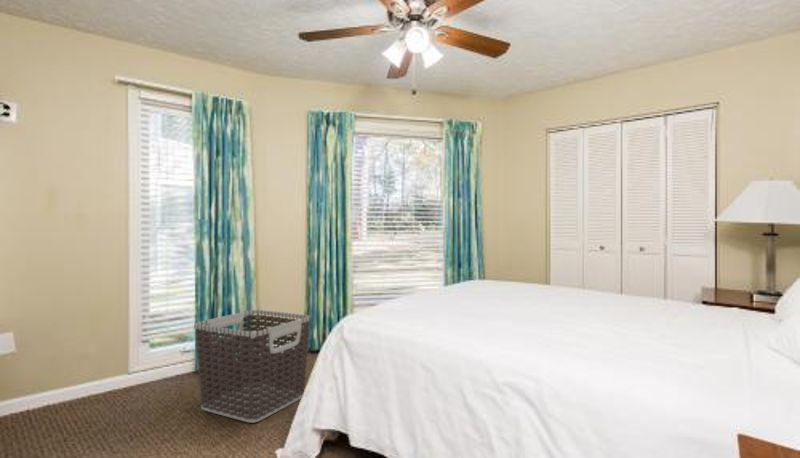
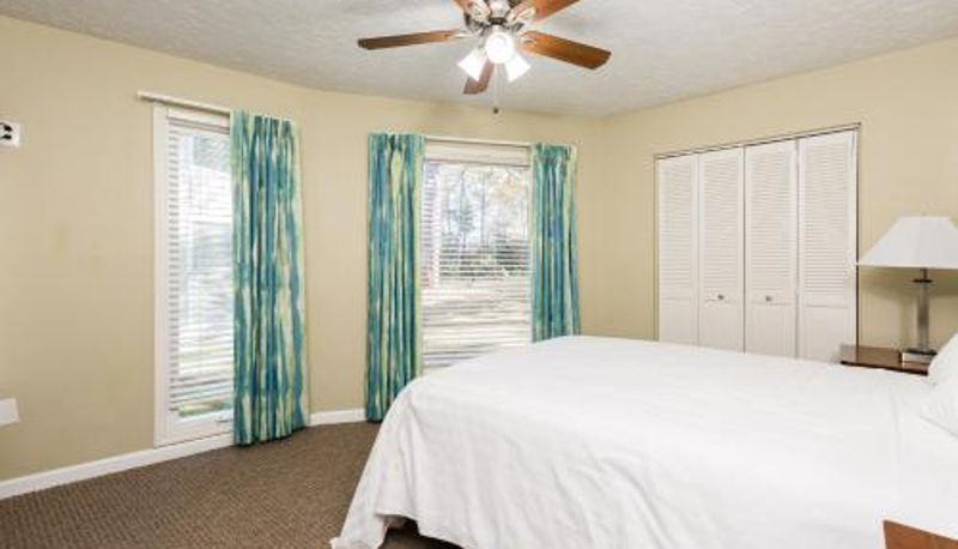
- clothes hamper (254, 360)
